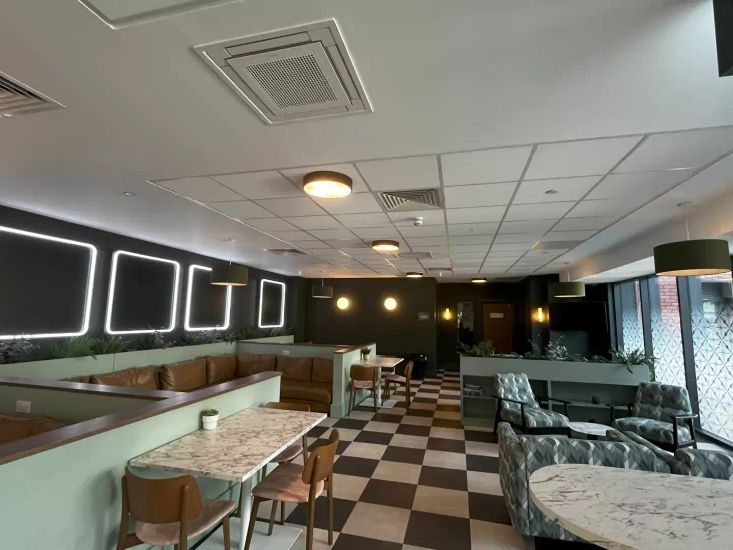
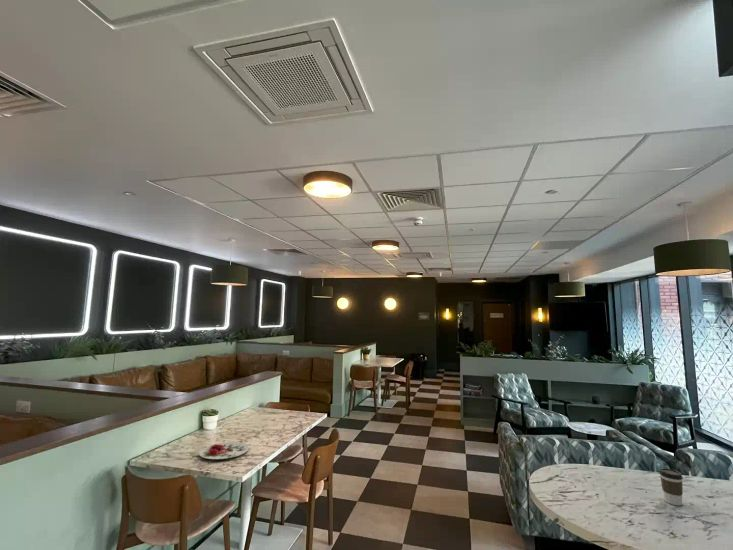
+ plate (224, 449)
+ coffee cup (672, 486)
